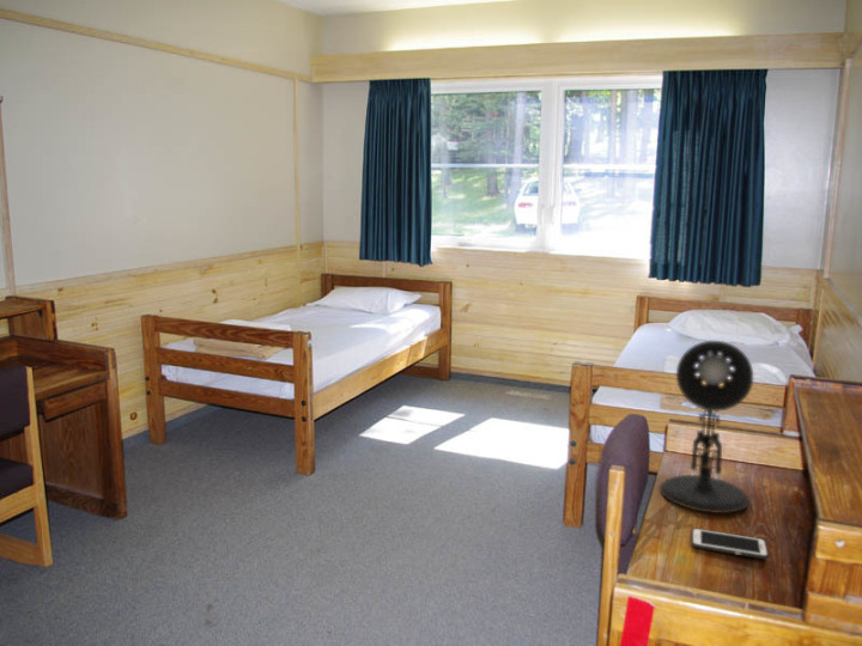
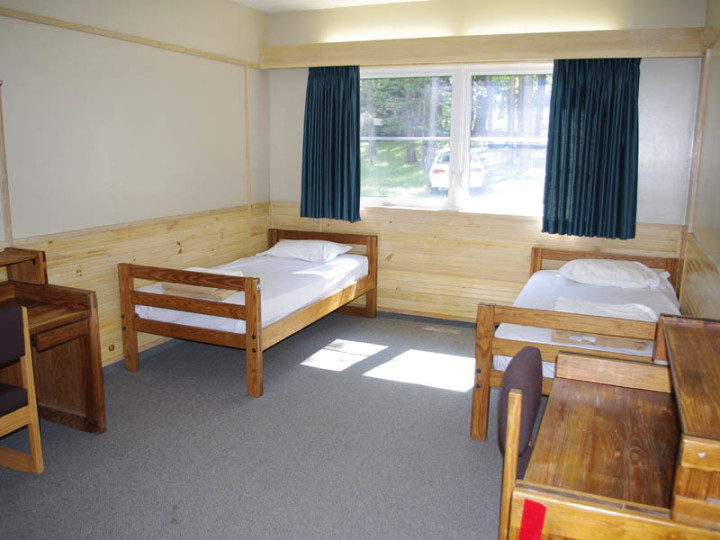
- cell phone (728, 543)
- desk lamp (709, 415)
